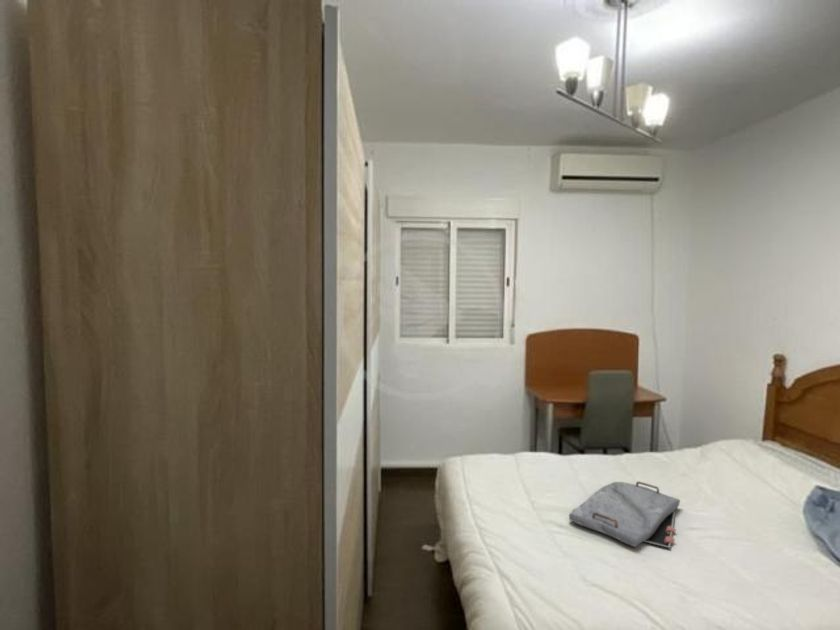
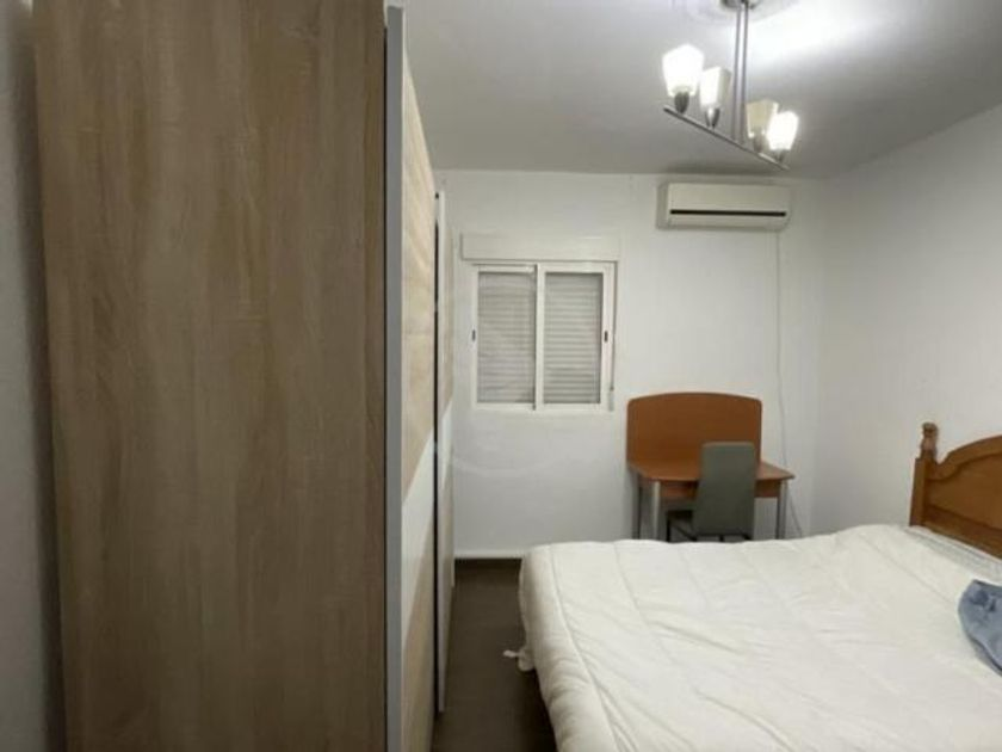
- serving tray (634, 510)
